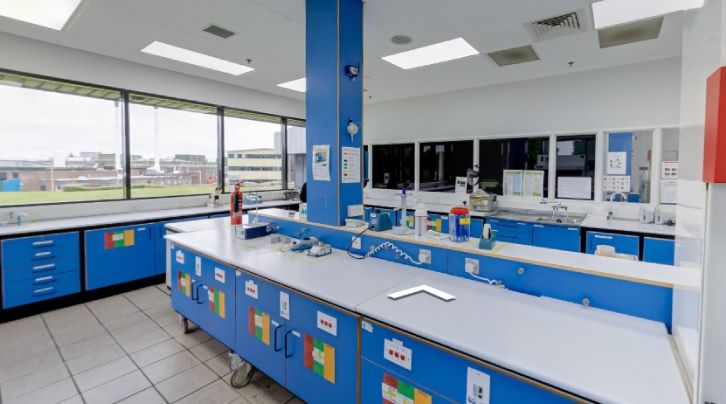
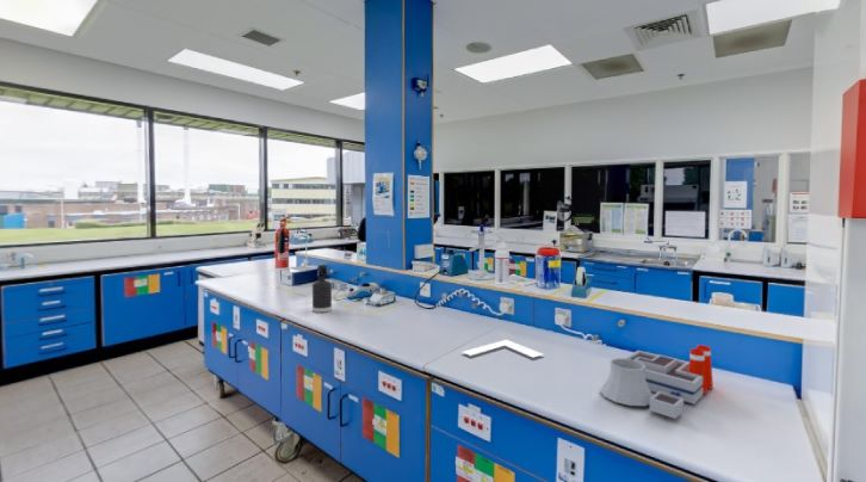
+ laboratory equipment (657, 367)
+ spray bottle (322, 288)
